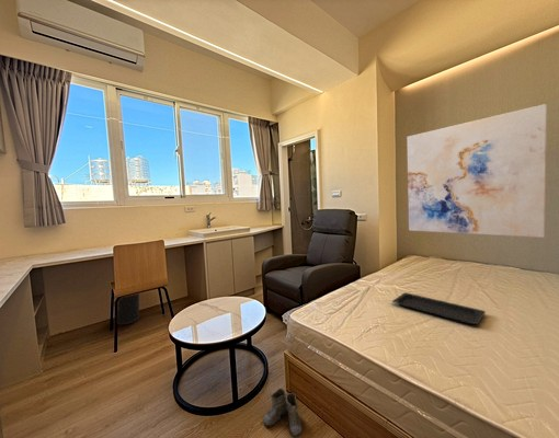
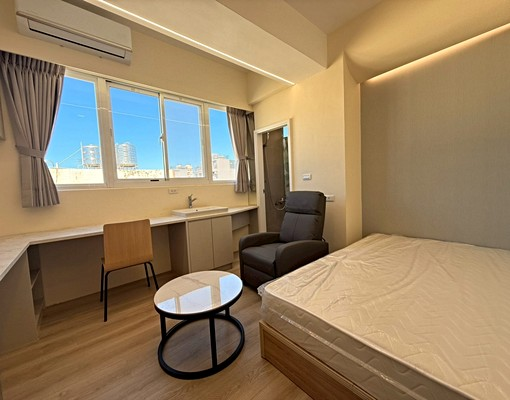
- boots (283, 410)
- wall art (465, 178)
- serving tray (435, 308)
- wastebasket (126, 306)
